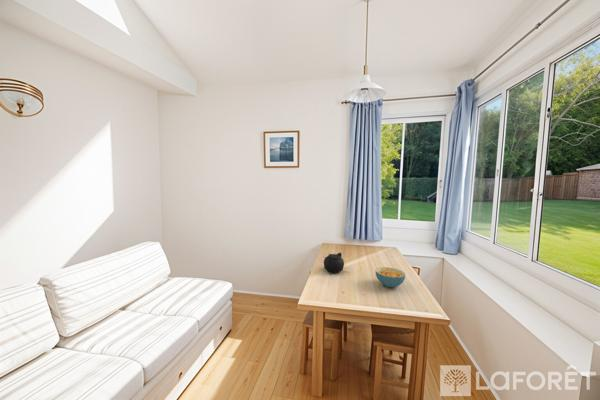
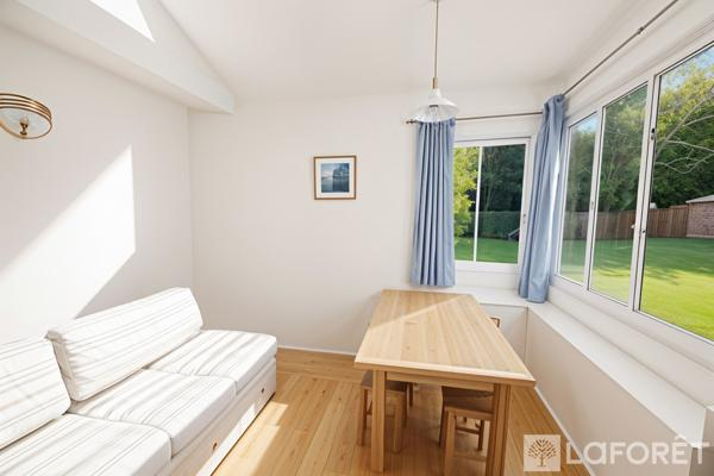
- cereal bowl (389, 278)
- teapot (334, 262)
